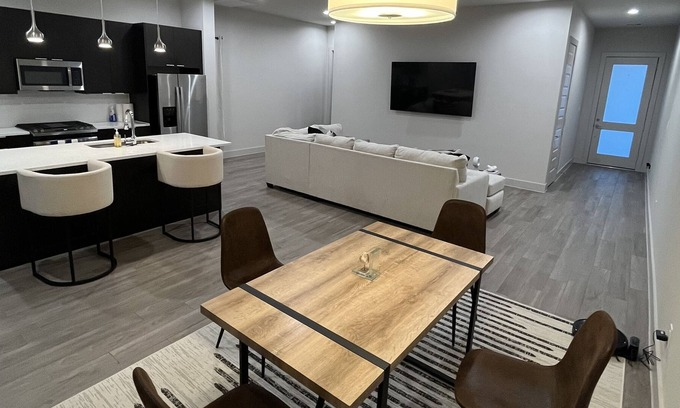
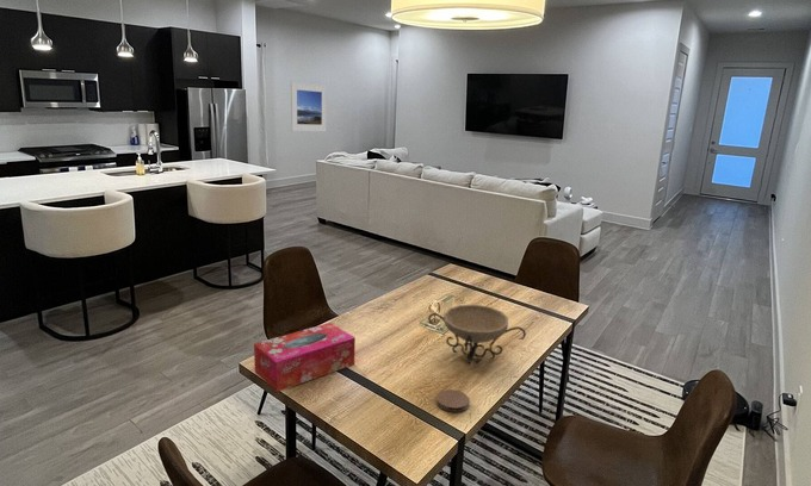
+ decorative bowl (475, 336)
+ coaster (452, 400)
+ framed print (309, 107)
+ tissue box (305, 354)
